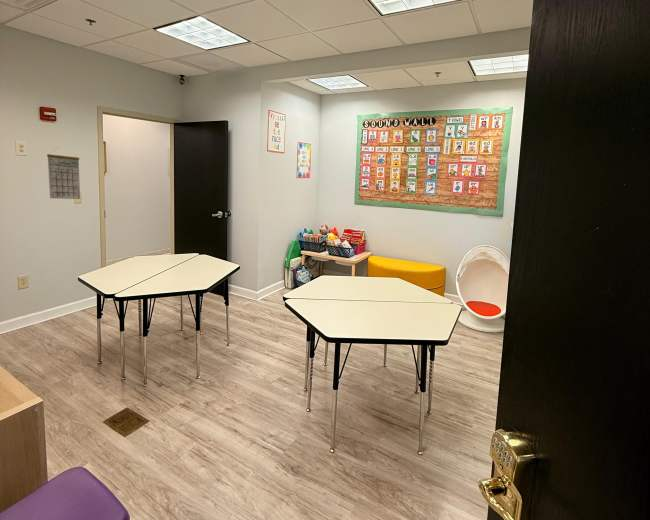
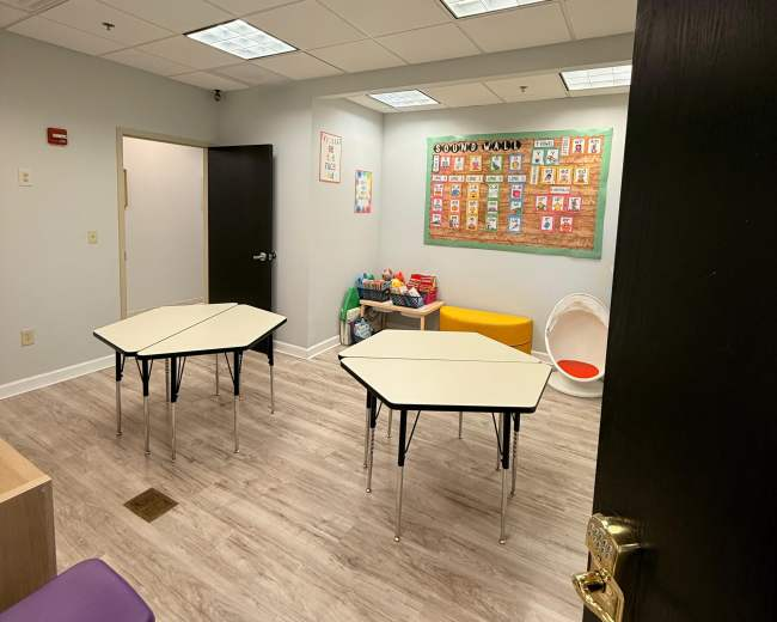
- calendar (64, 172)
